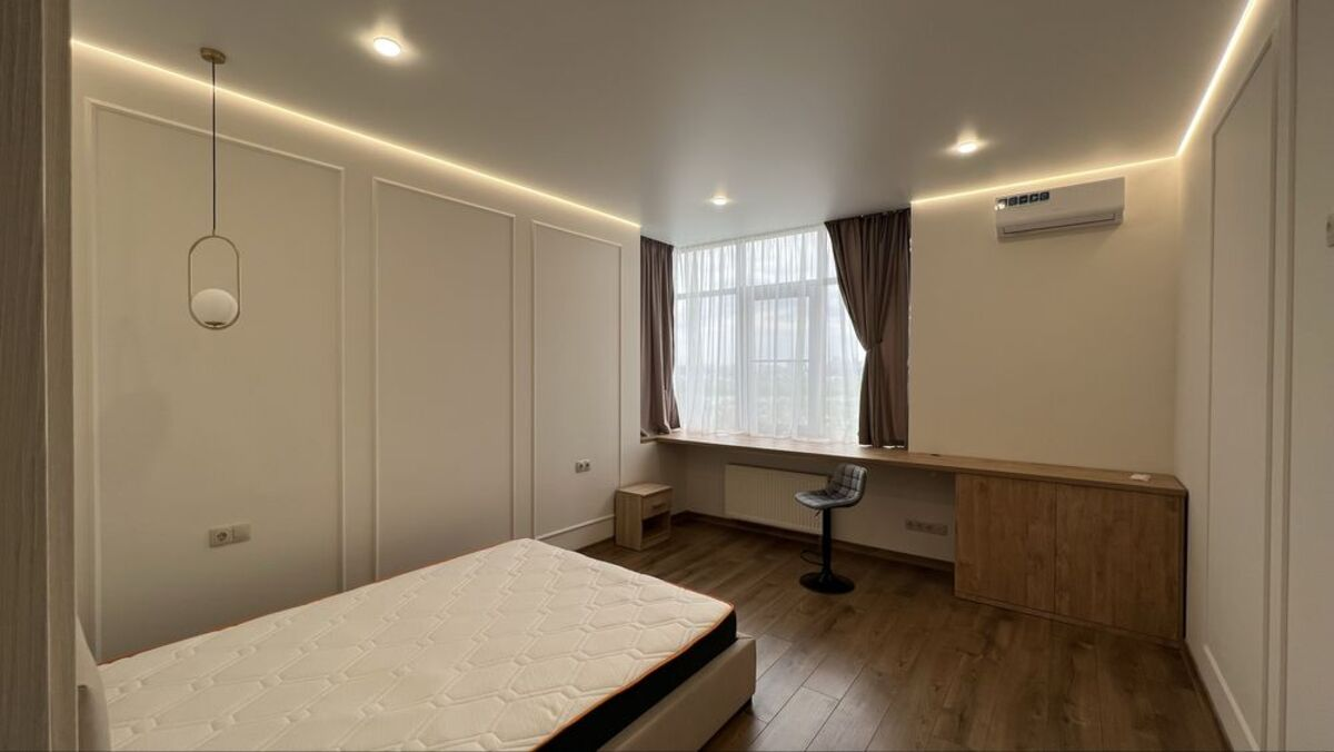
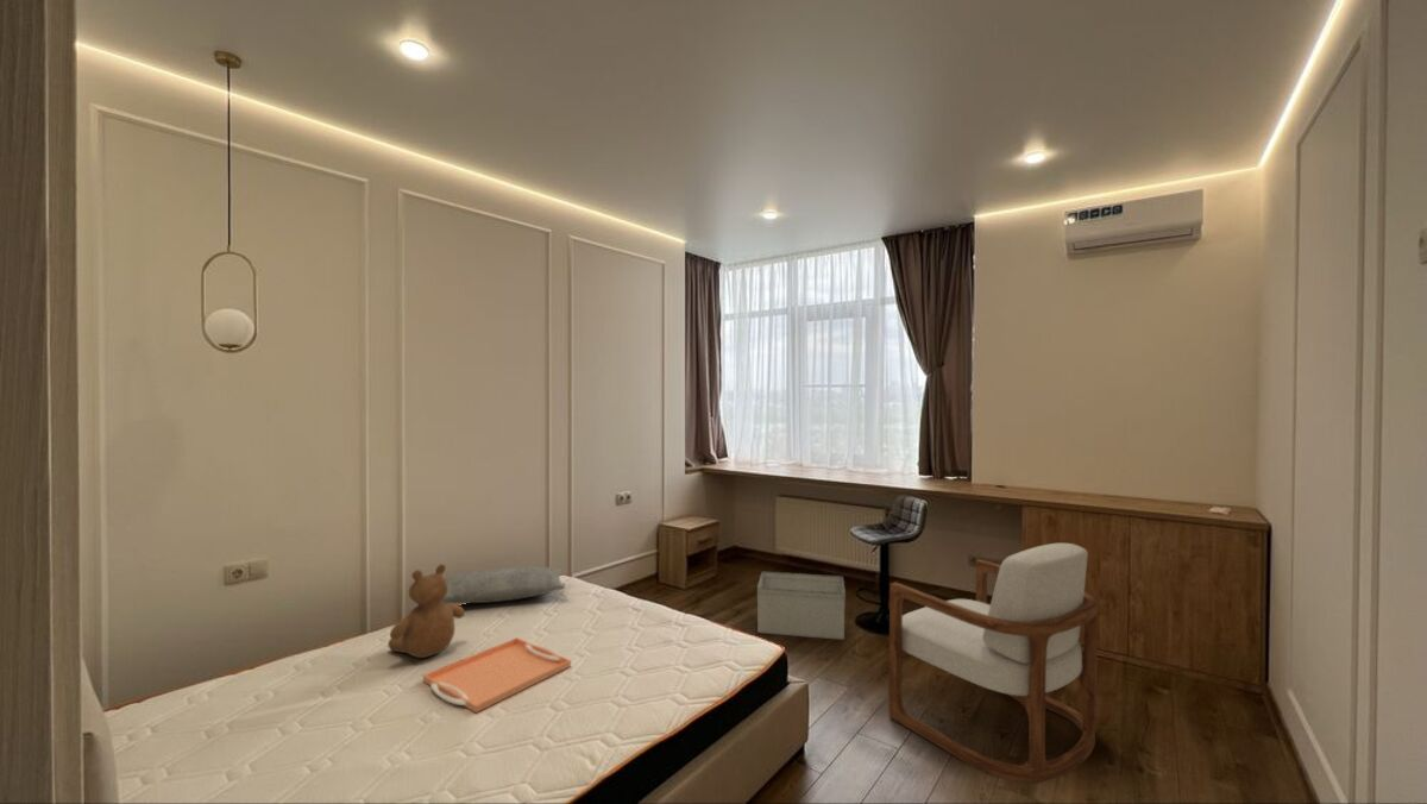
+ storage bin (800, 604)
+ armchair (992, 628)
+ pillow (501, 584)
+ teddy bear (422, 608)
+ serving tray (498, 670)
